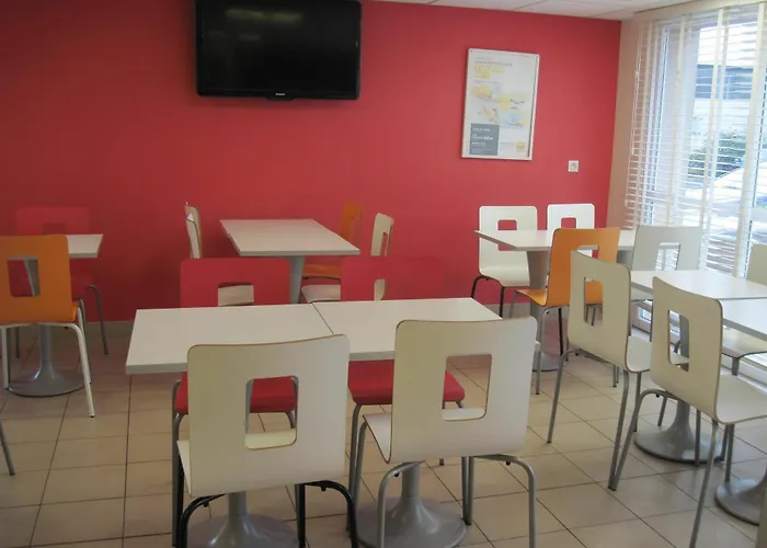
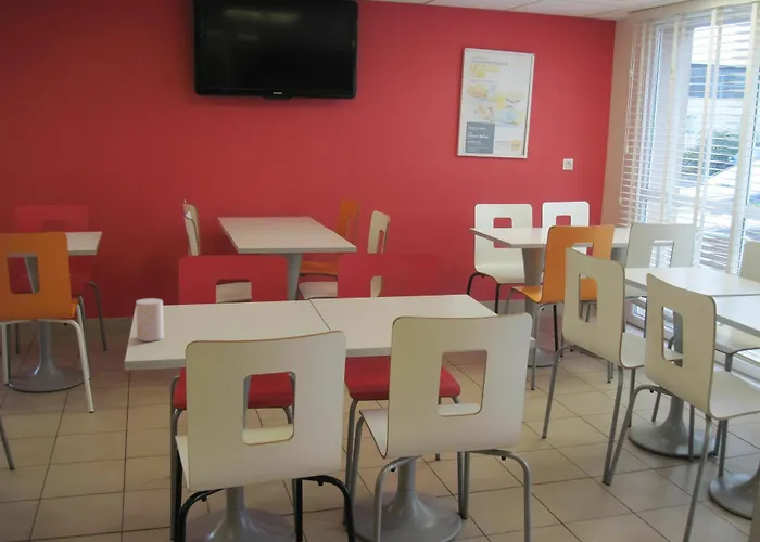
+ cup (150, 319)
